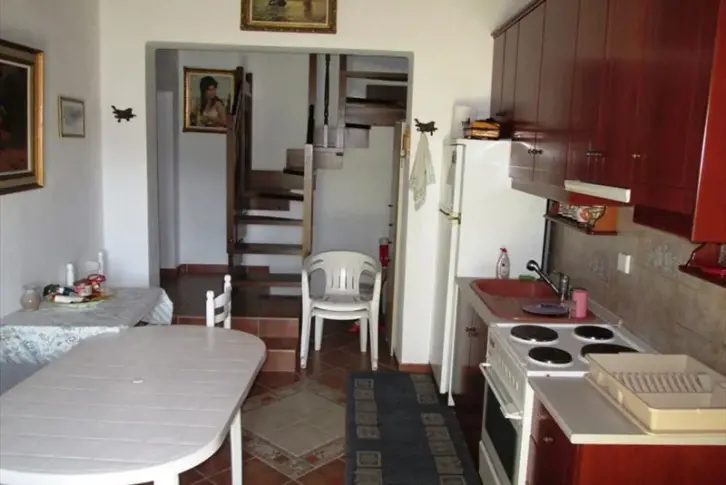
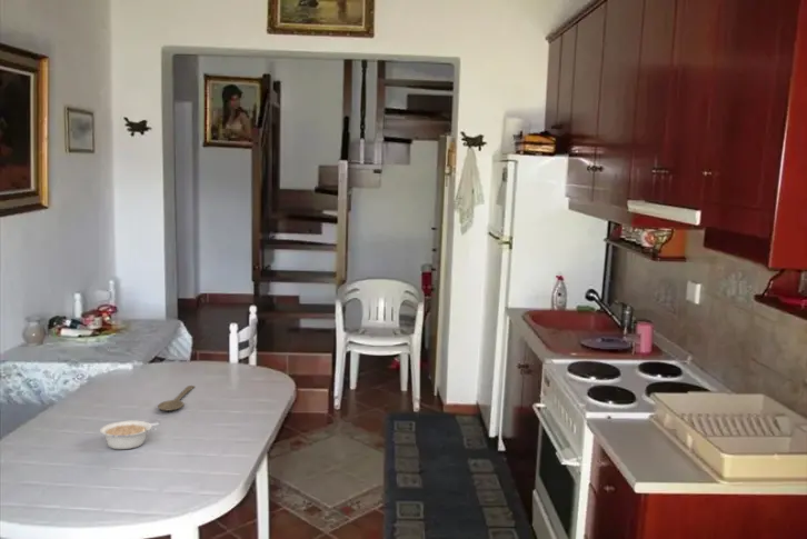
+ legume (128, 433)
+ wooden spoon (179, 397)
